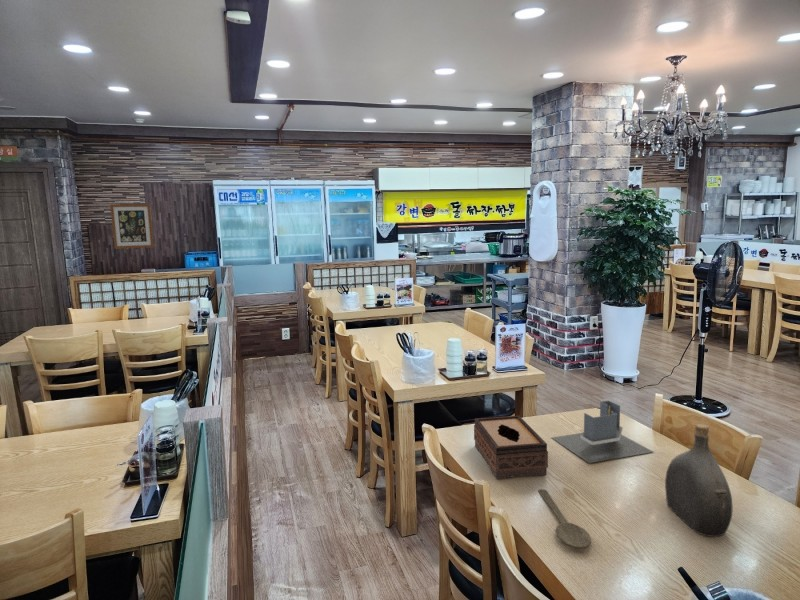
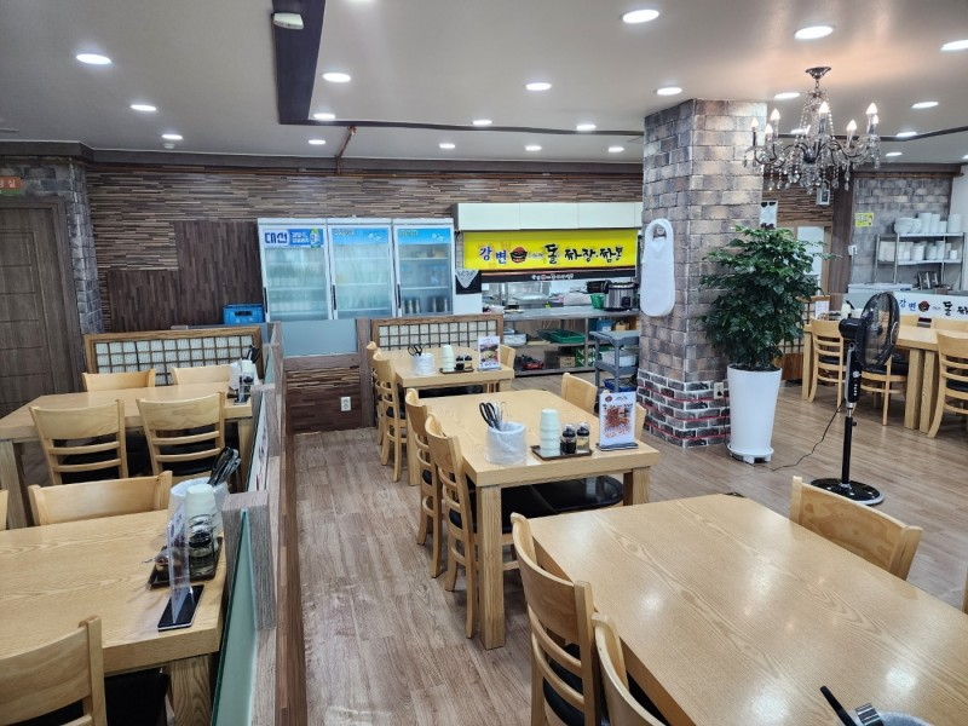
- utensil holder (600, 426)
- wooden spoon (559, 515)
- tissue box (508, 444)
- wall art (132, 226)
- water jug (697, 472)
